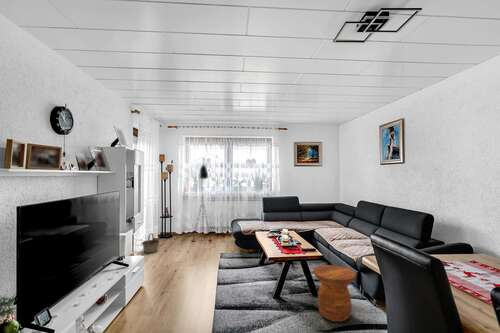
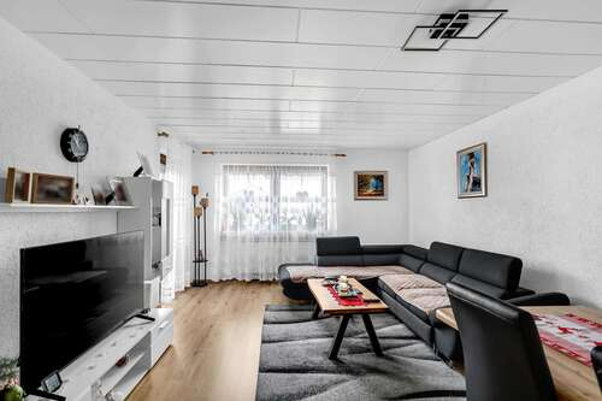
- basket (150, 242)
- side table (334, 293)
- floor lamp (202, 199)
